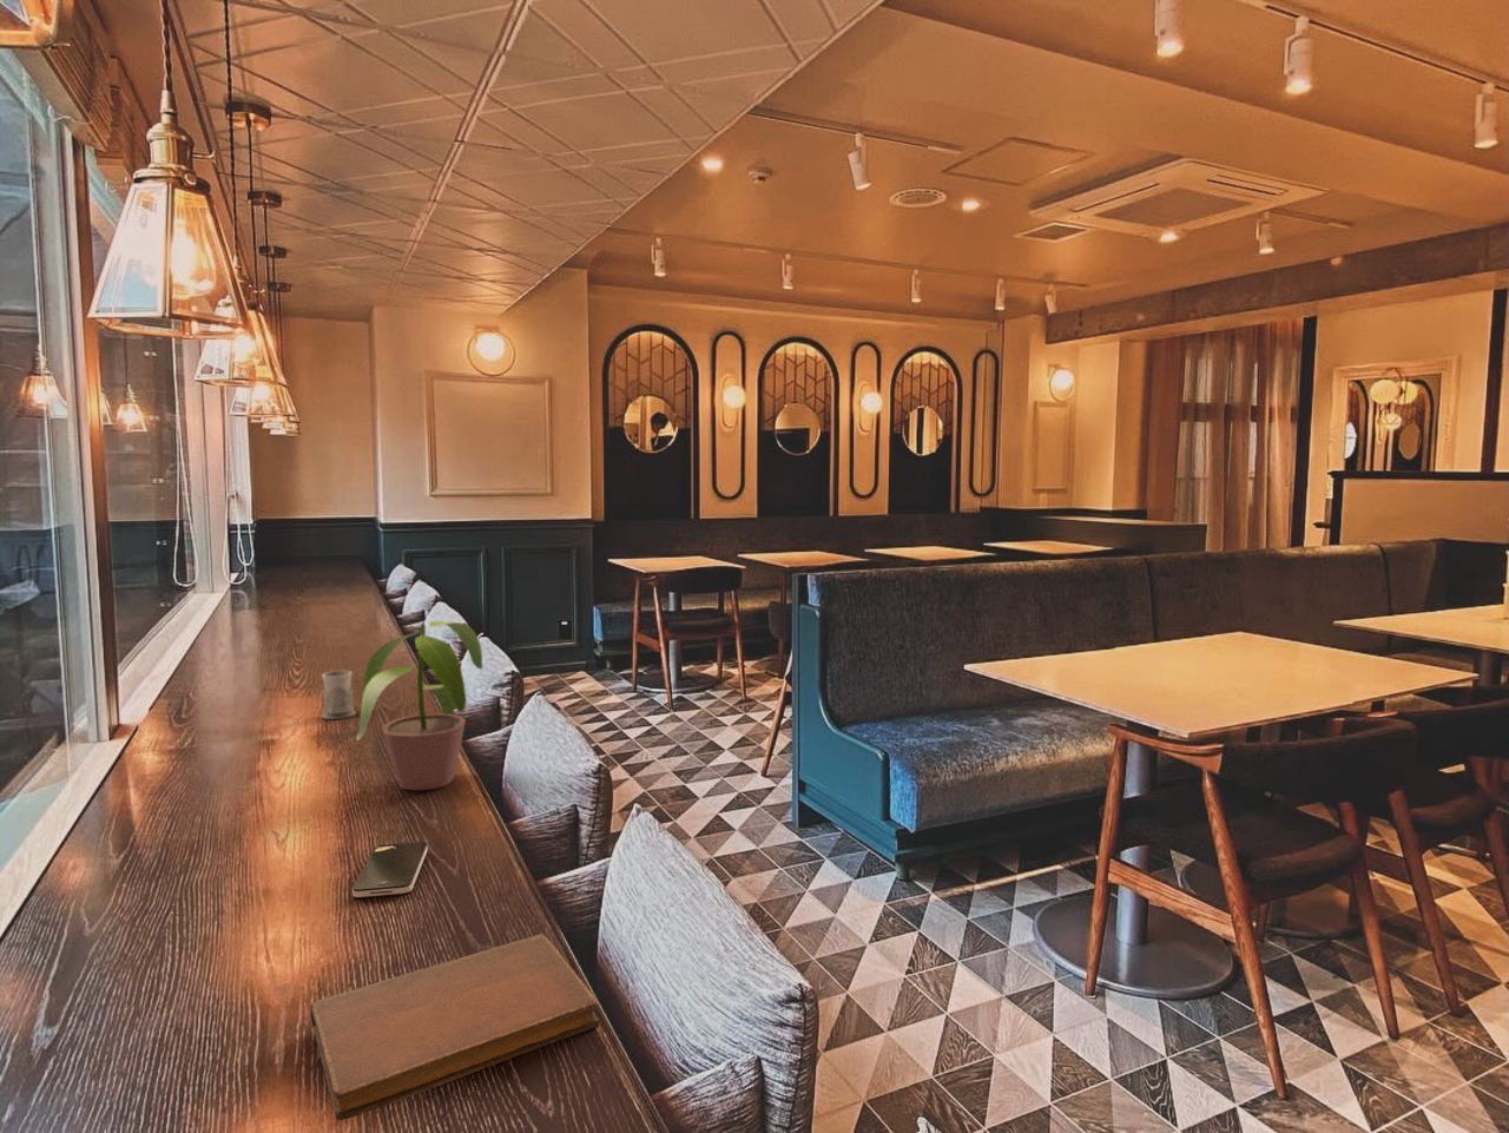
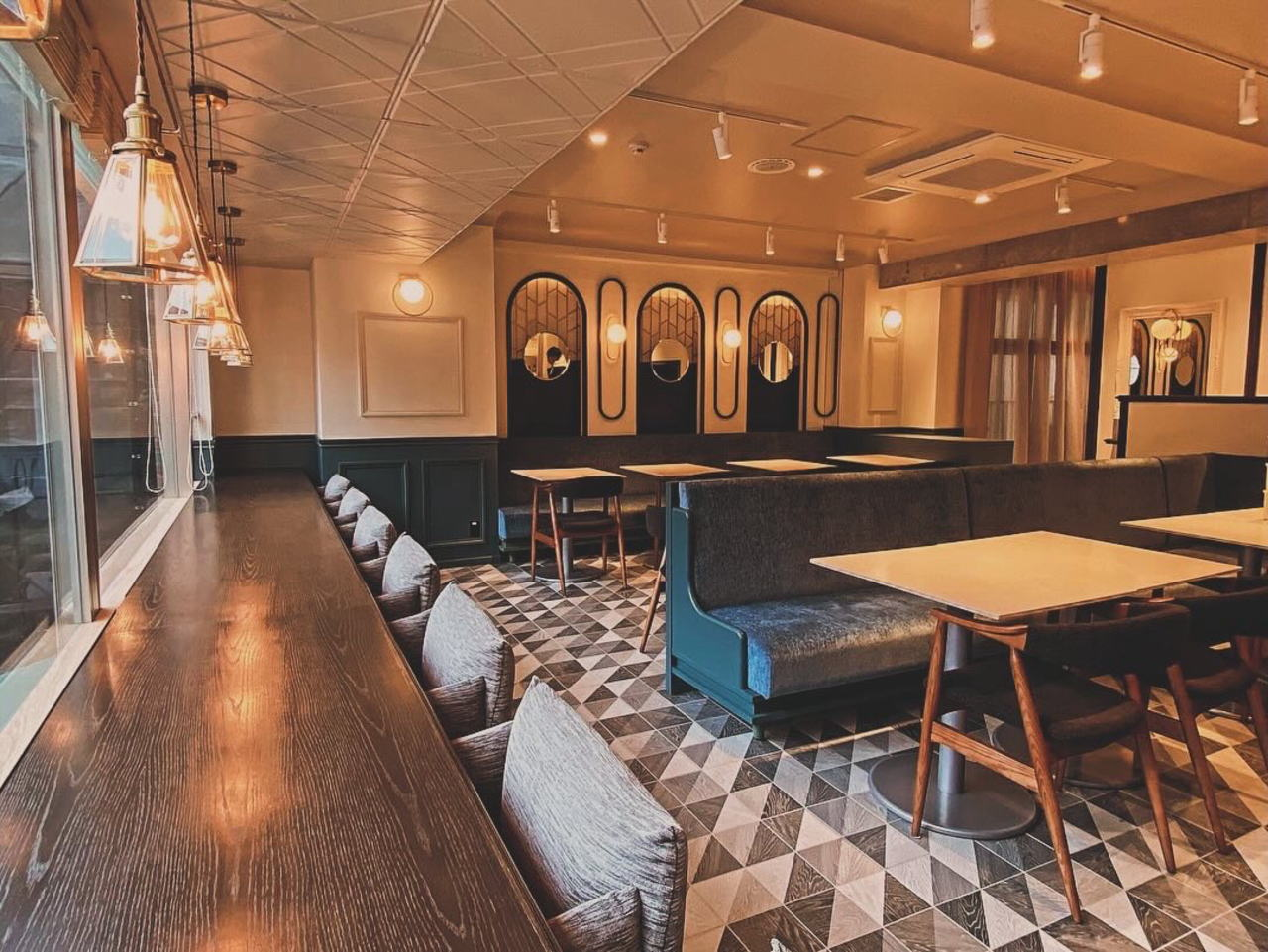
- mug (337, 693)
- smartphone (392, 868)
- potted plant (424, 702)
- notebook (455, 1012)
